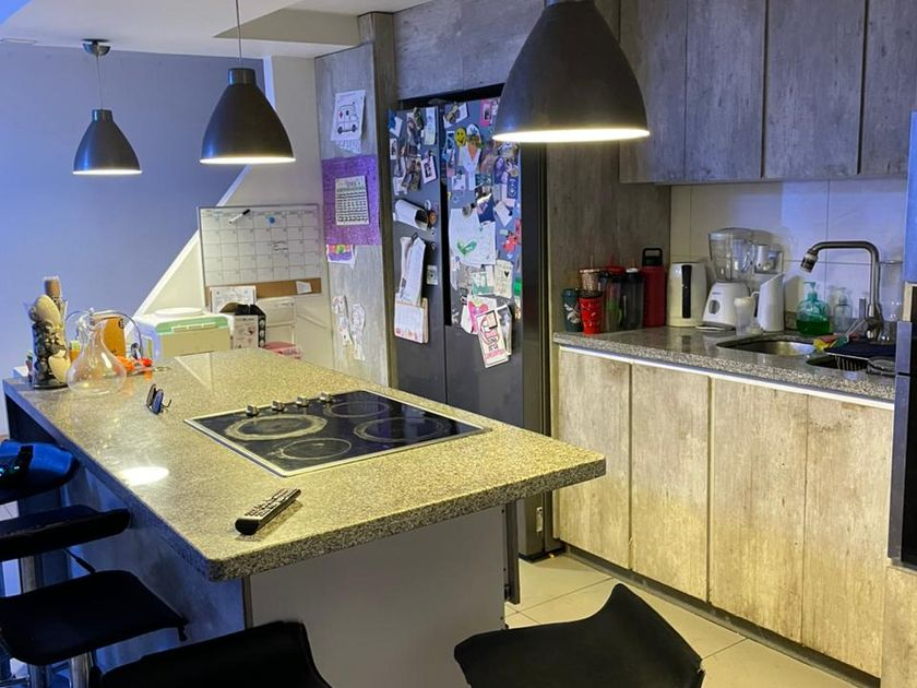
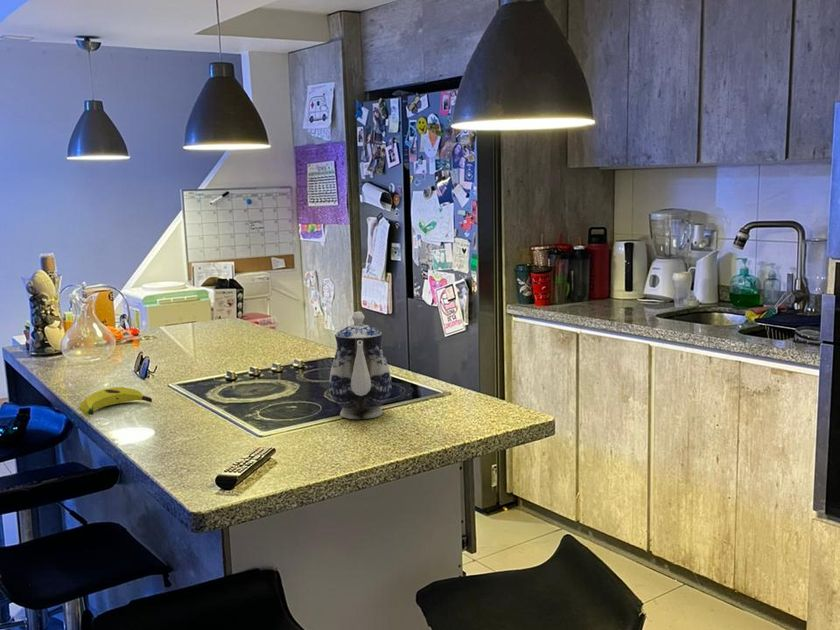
+ banana (114, 400)
+ teapot (359, 363)
